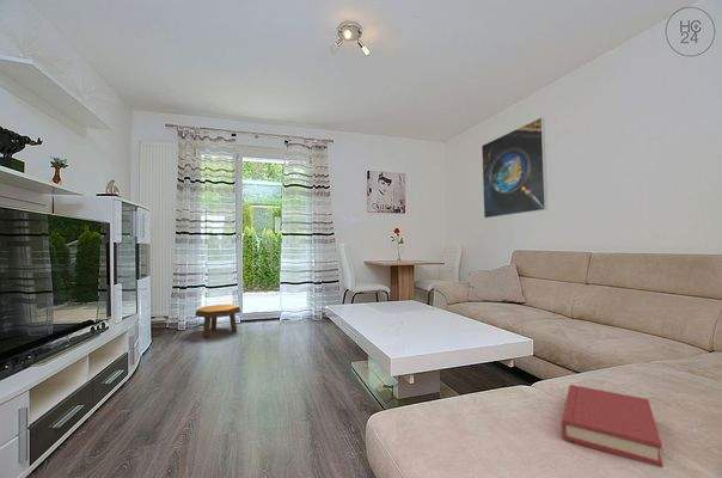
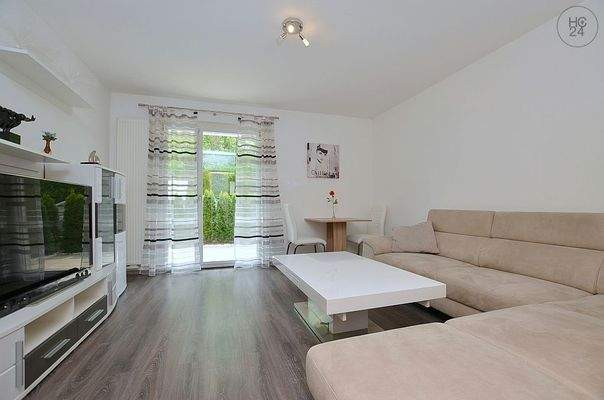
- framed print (510, 173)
- hardback book (607, 418)
- footstool (215, 319)
